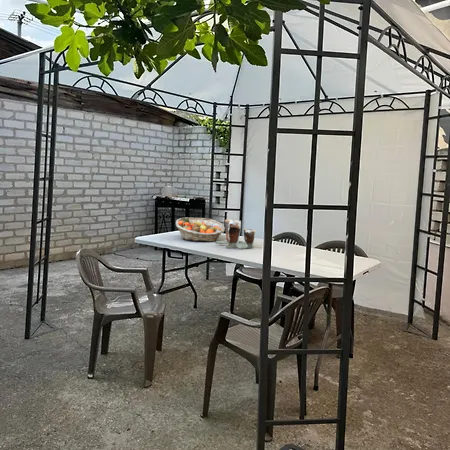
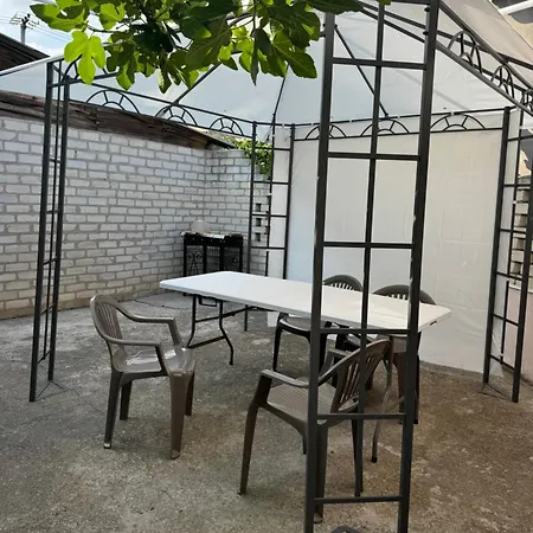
- fruit basket (200, 229)
- clay pot (237, 233)
